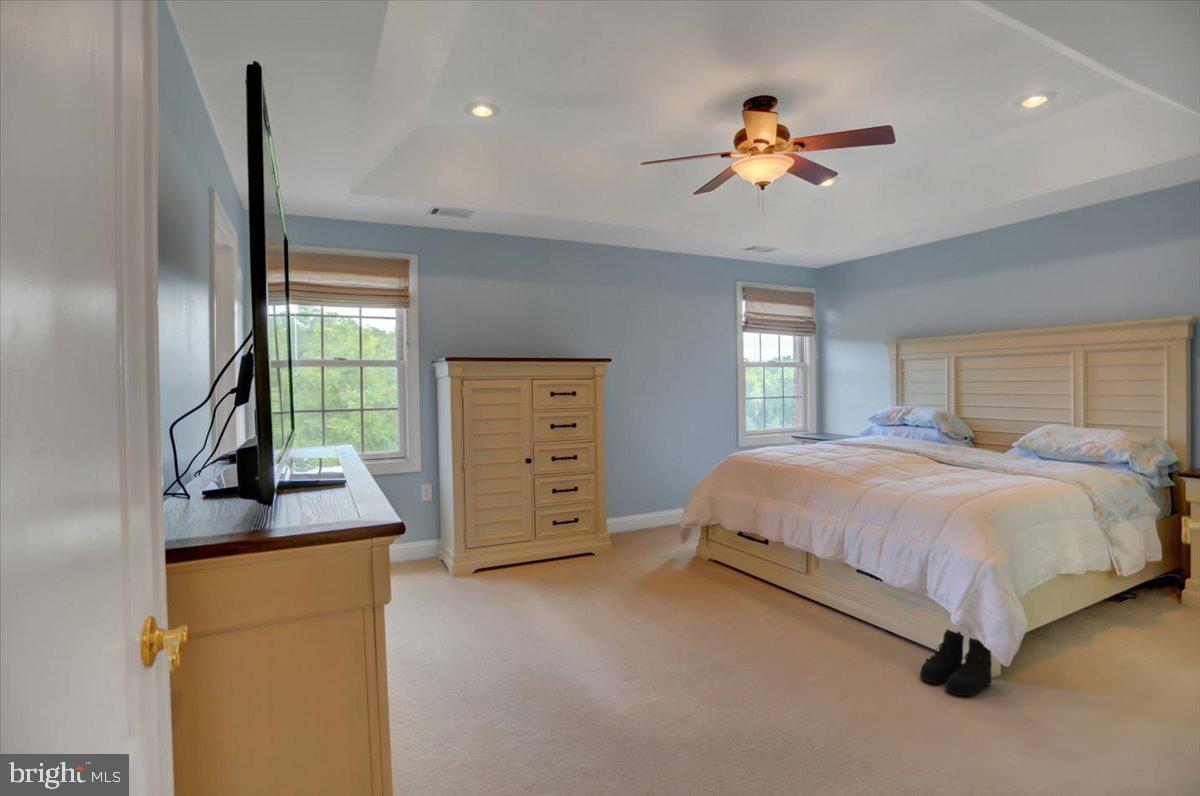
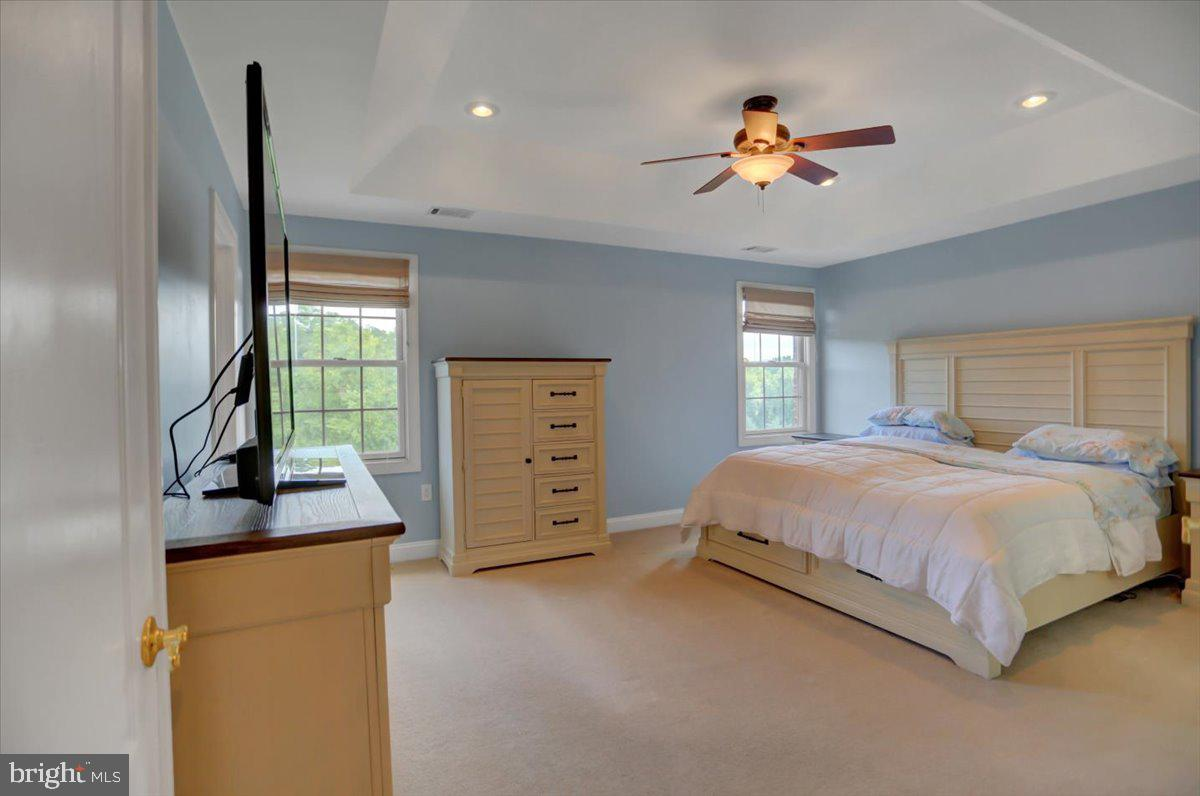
- boots (956, 658)
